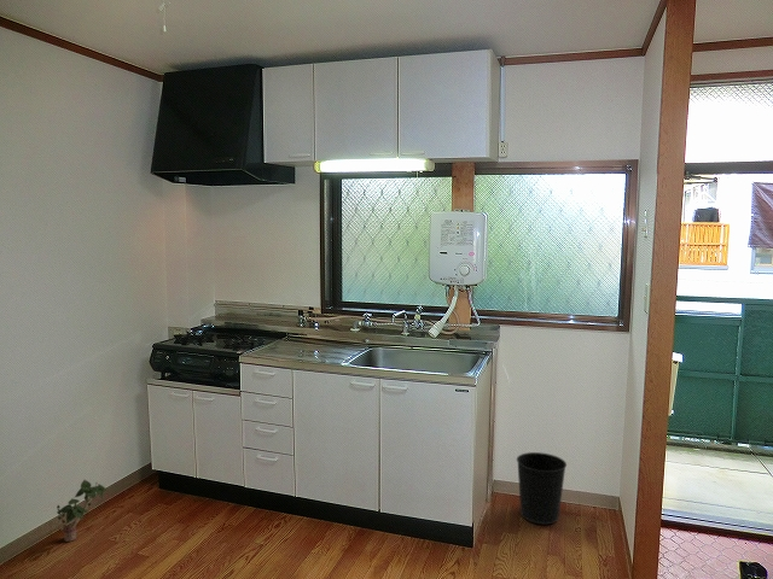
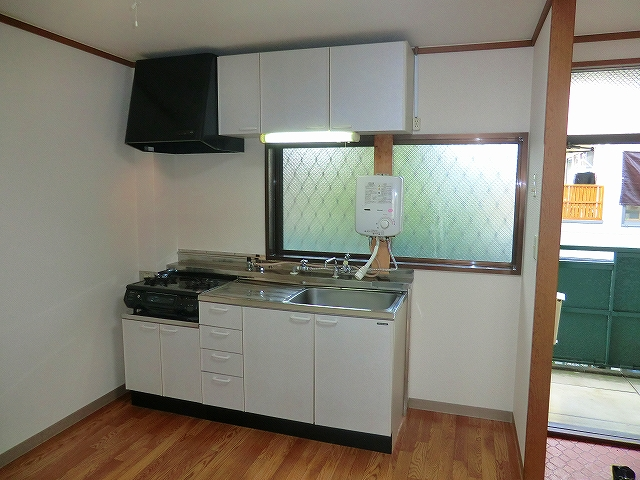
- potted plant (86, 508)
- wastebasket (540, 487)
